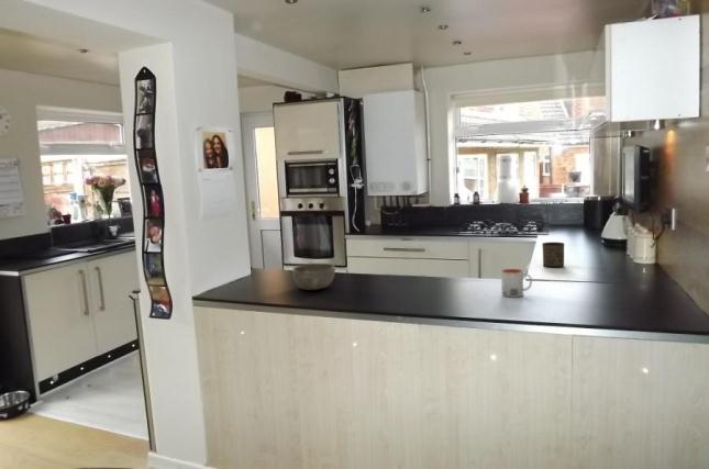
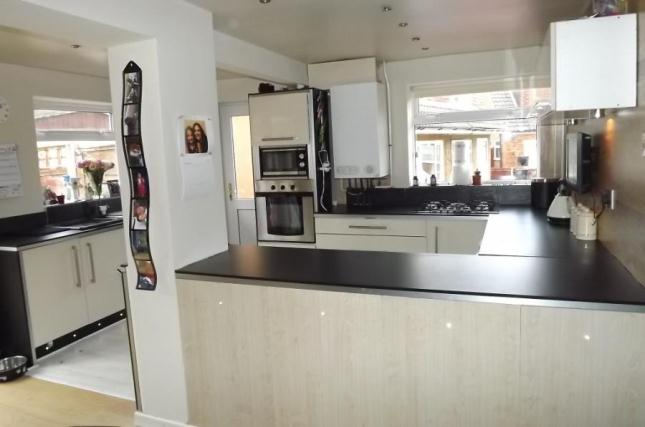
- bowl (313, 278)
- mug (517, 282)
- cup (553, 254)
